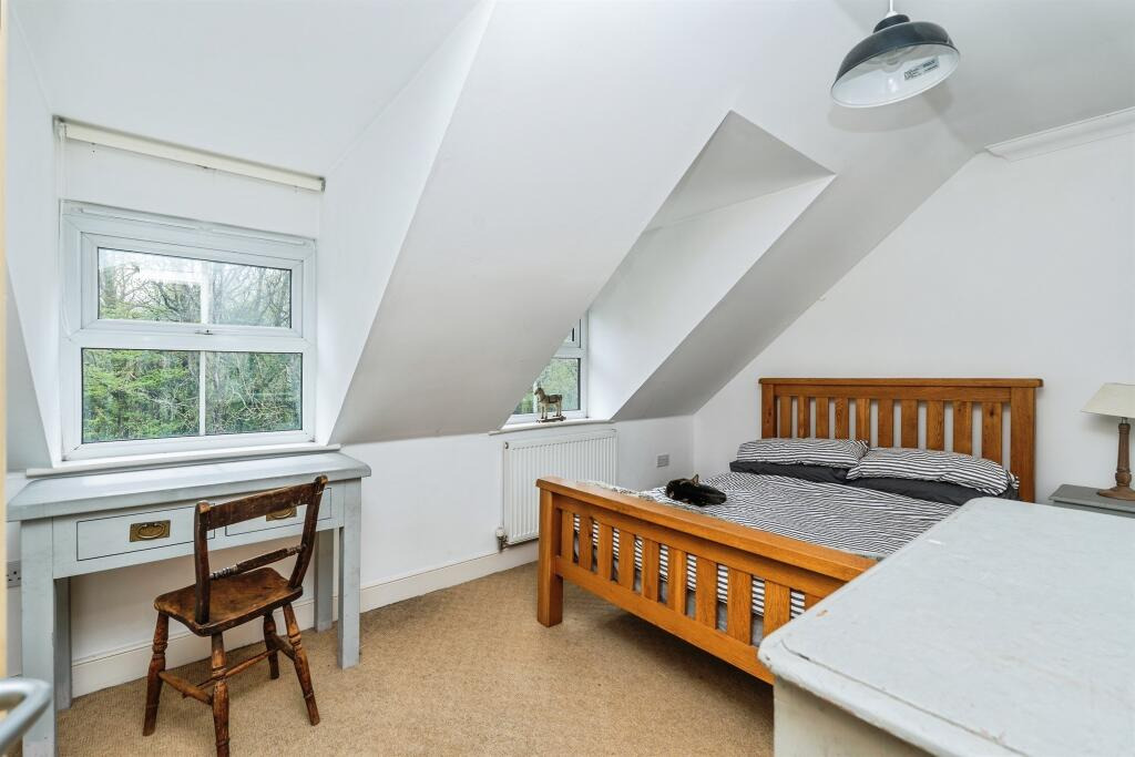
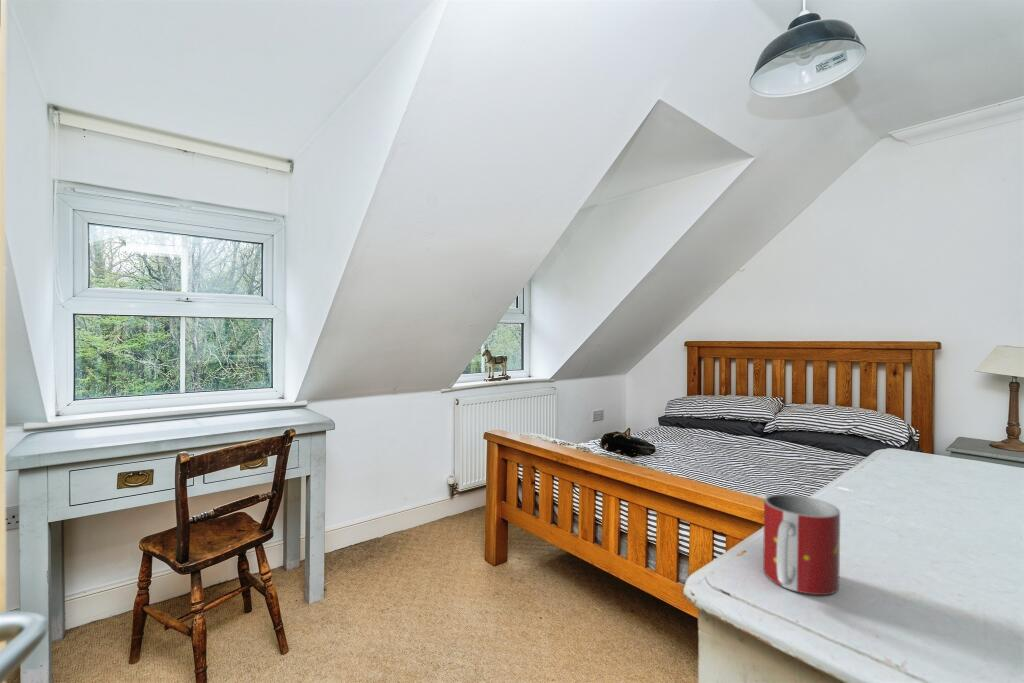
+ mug (795, 544)
